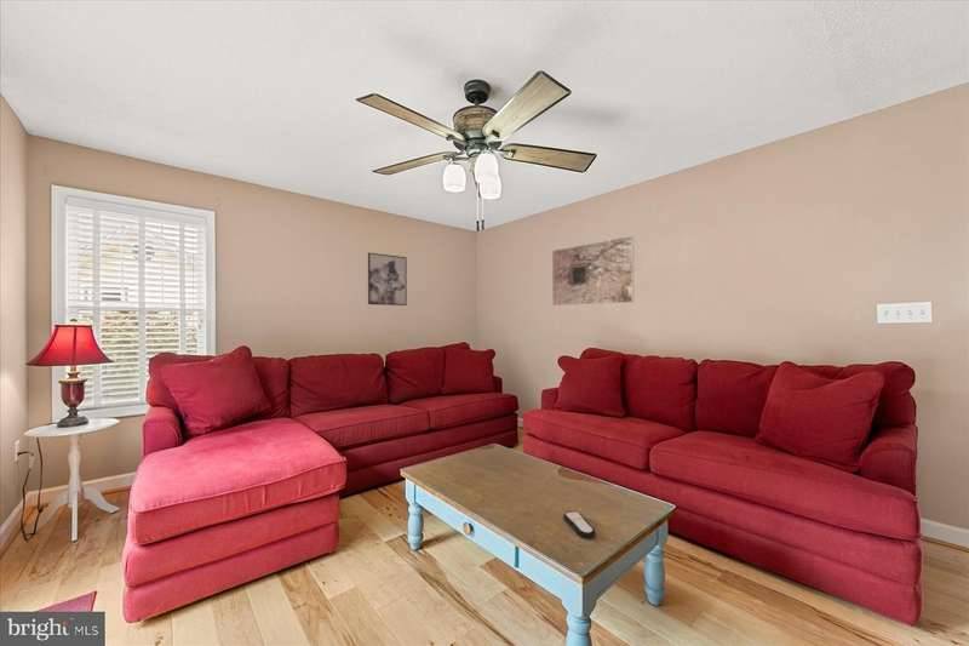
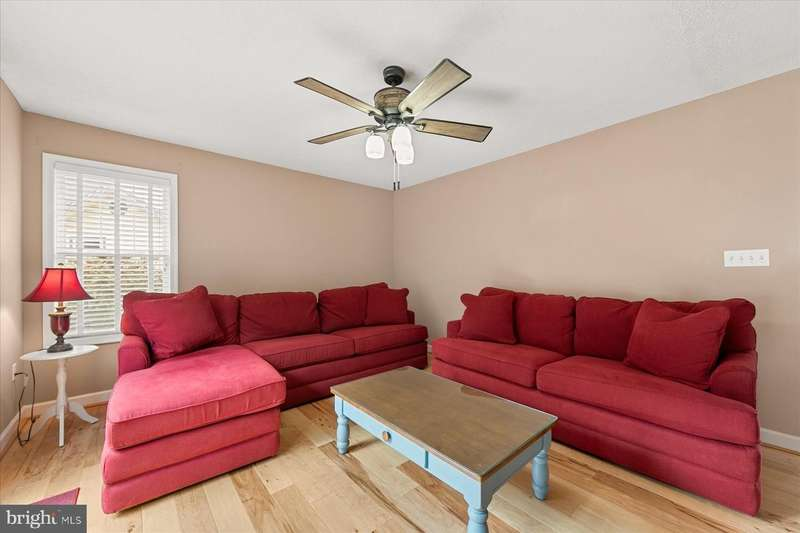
- wall art (388, 280)
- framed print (589, 274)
- remote control (579, 524)
